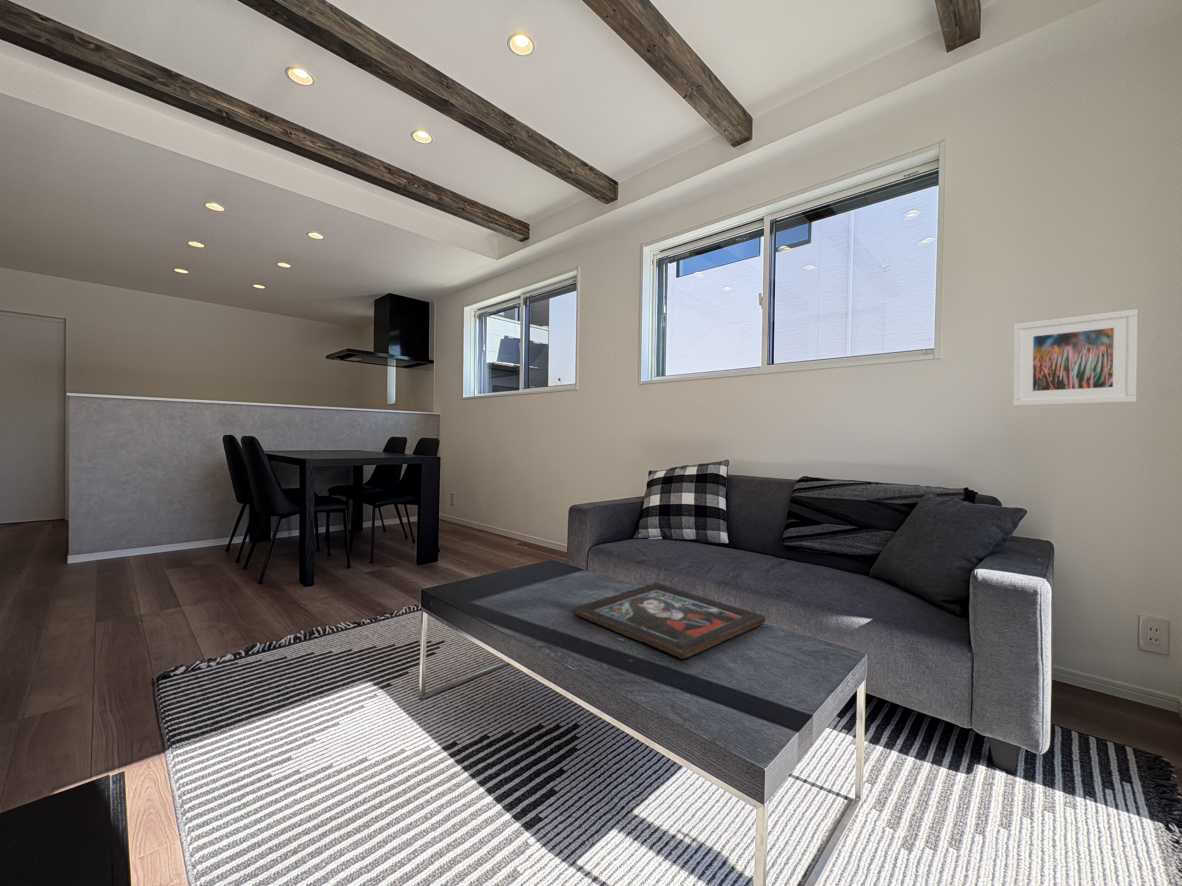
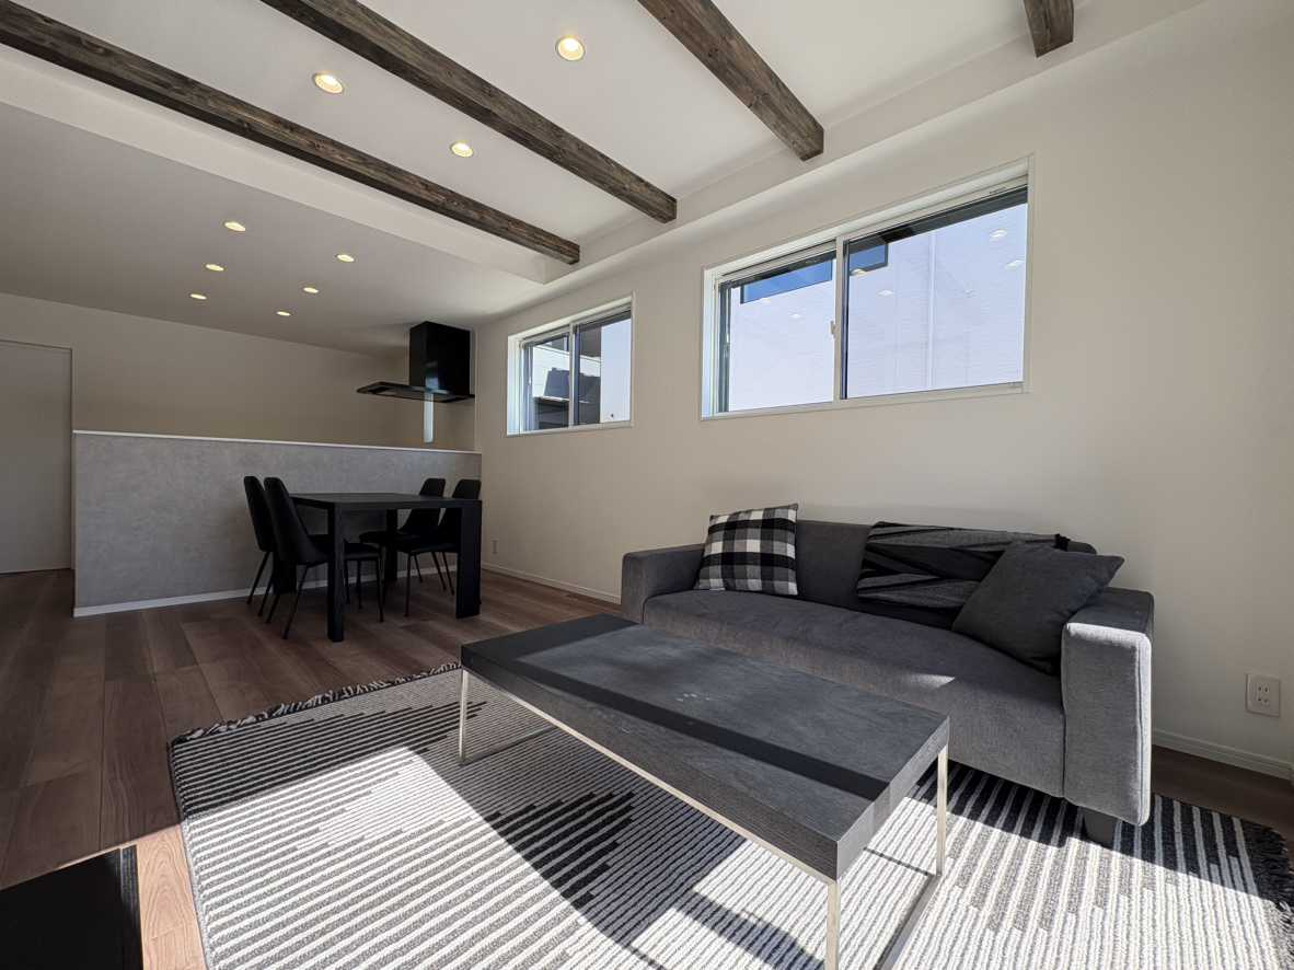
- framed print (1071, 360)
- religious icon (665, 614)
